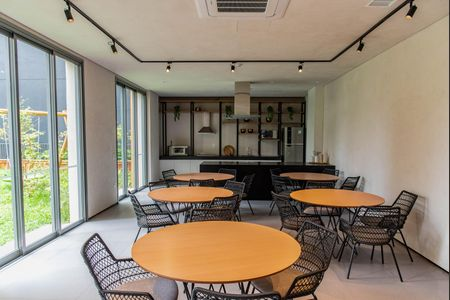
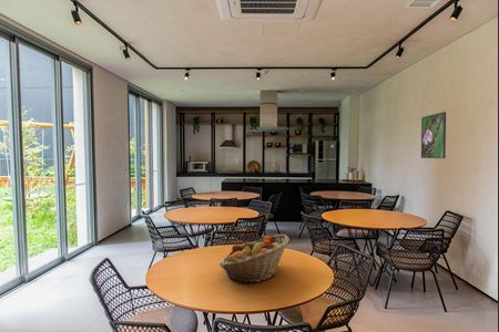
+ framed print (432, 136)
+ fruit basket (255, 255)
